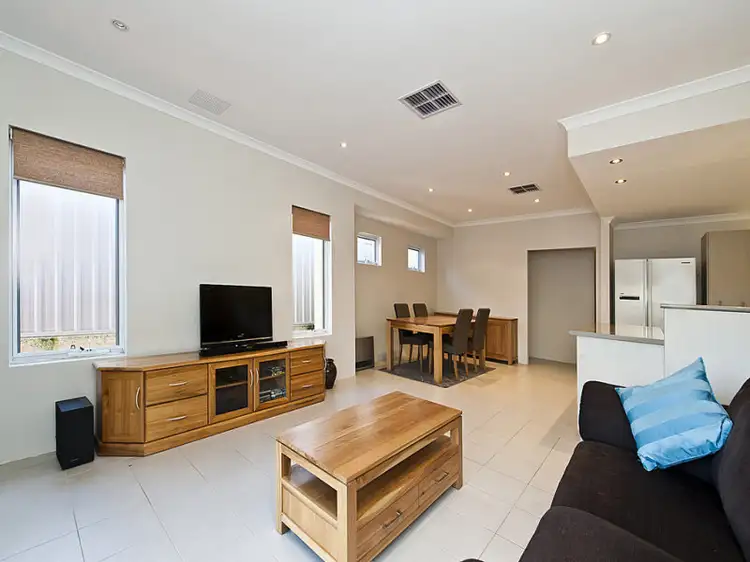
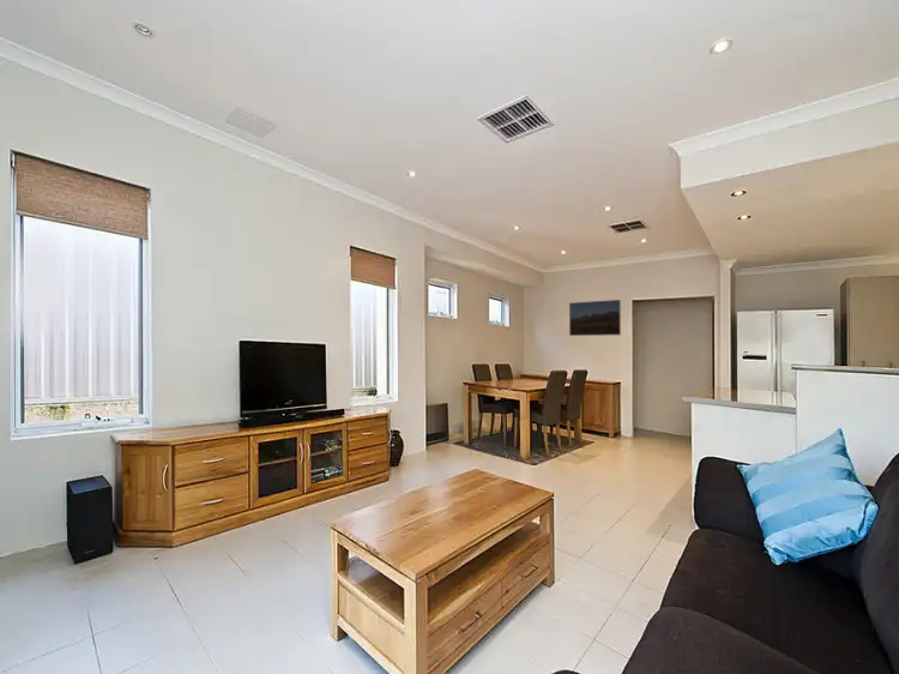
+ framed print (593, 318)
